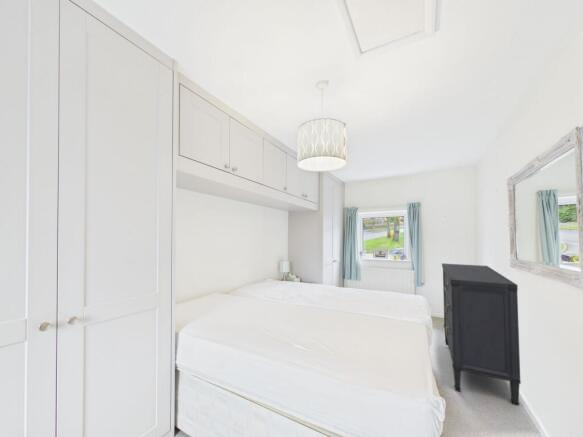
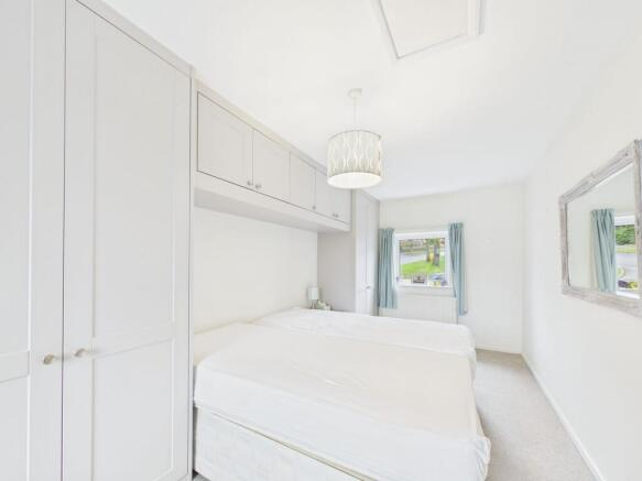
- dresser (472, 320)
